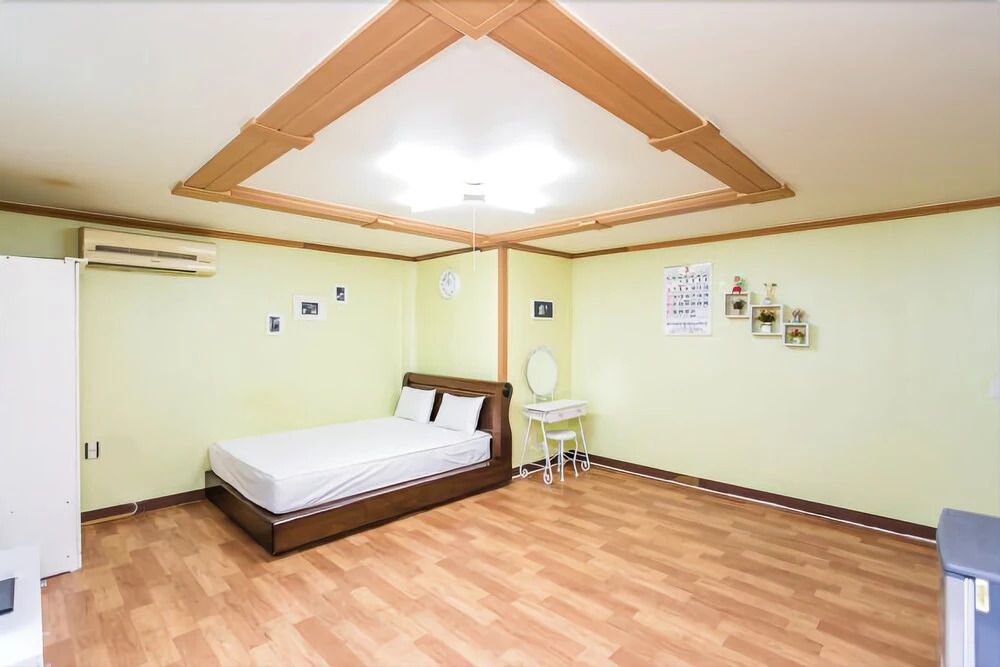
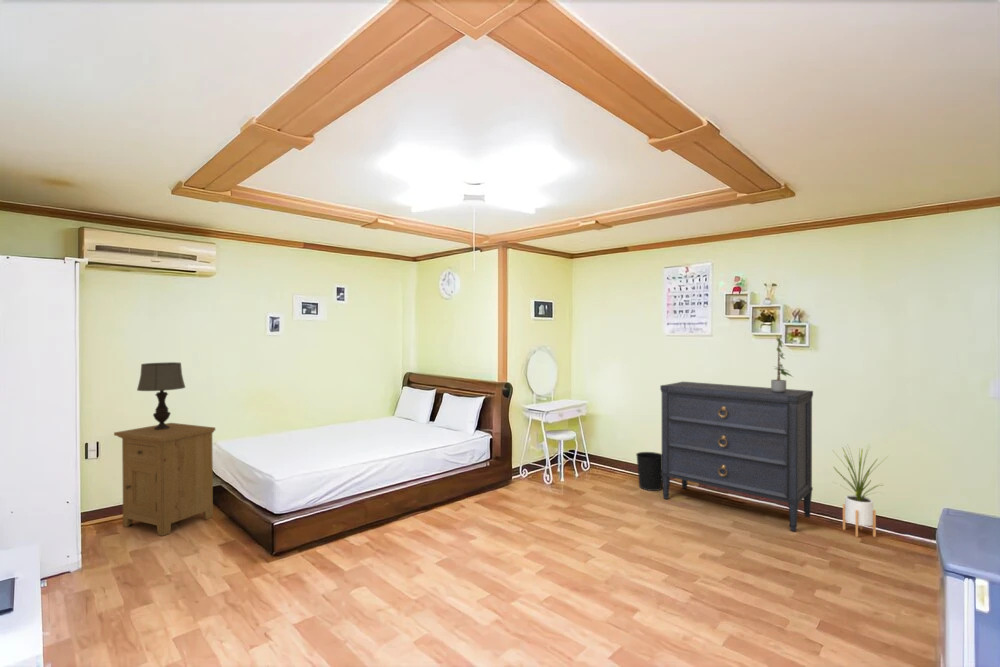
+ house plant (860, 488)
+ dresser (732, 447)
+ nightstand (166, 476)
+ table lamp (161, 395)
+ wastebasket (650, 471)
+ potted plant (780, 362)
